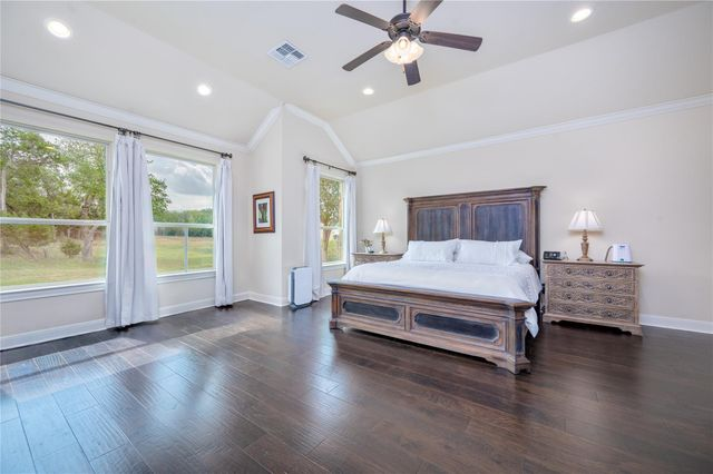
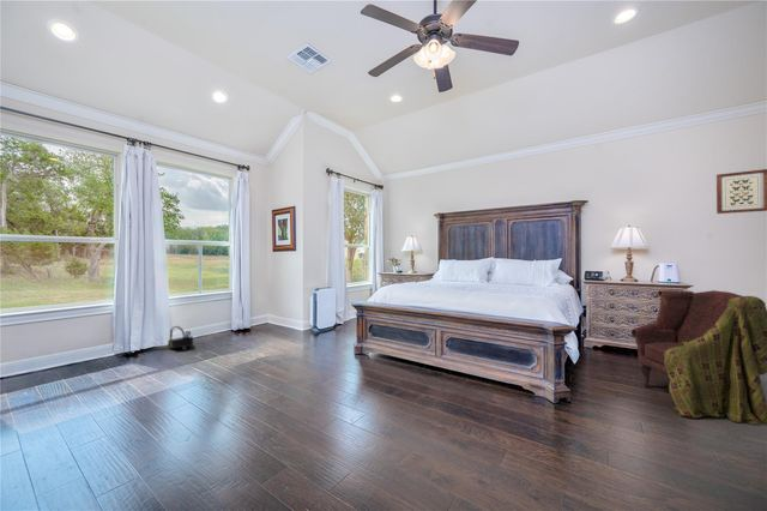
+ wall art (741, 192)
+ backpack (182, 337)
+ tartan (693, 345)
